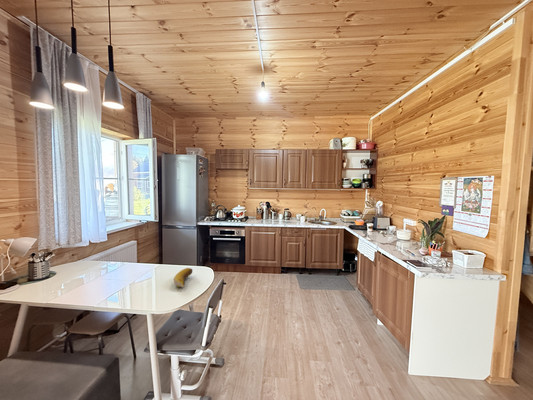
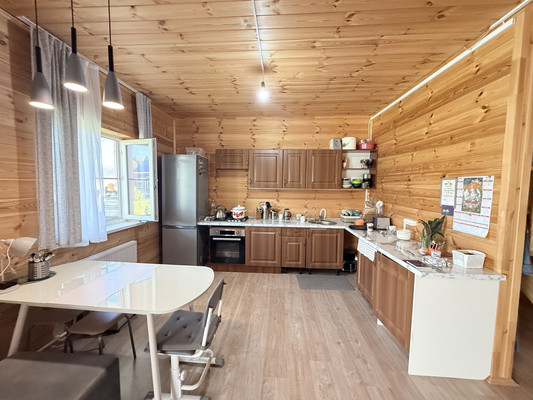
- banana (186, 277)
